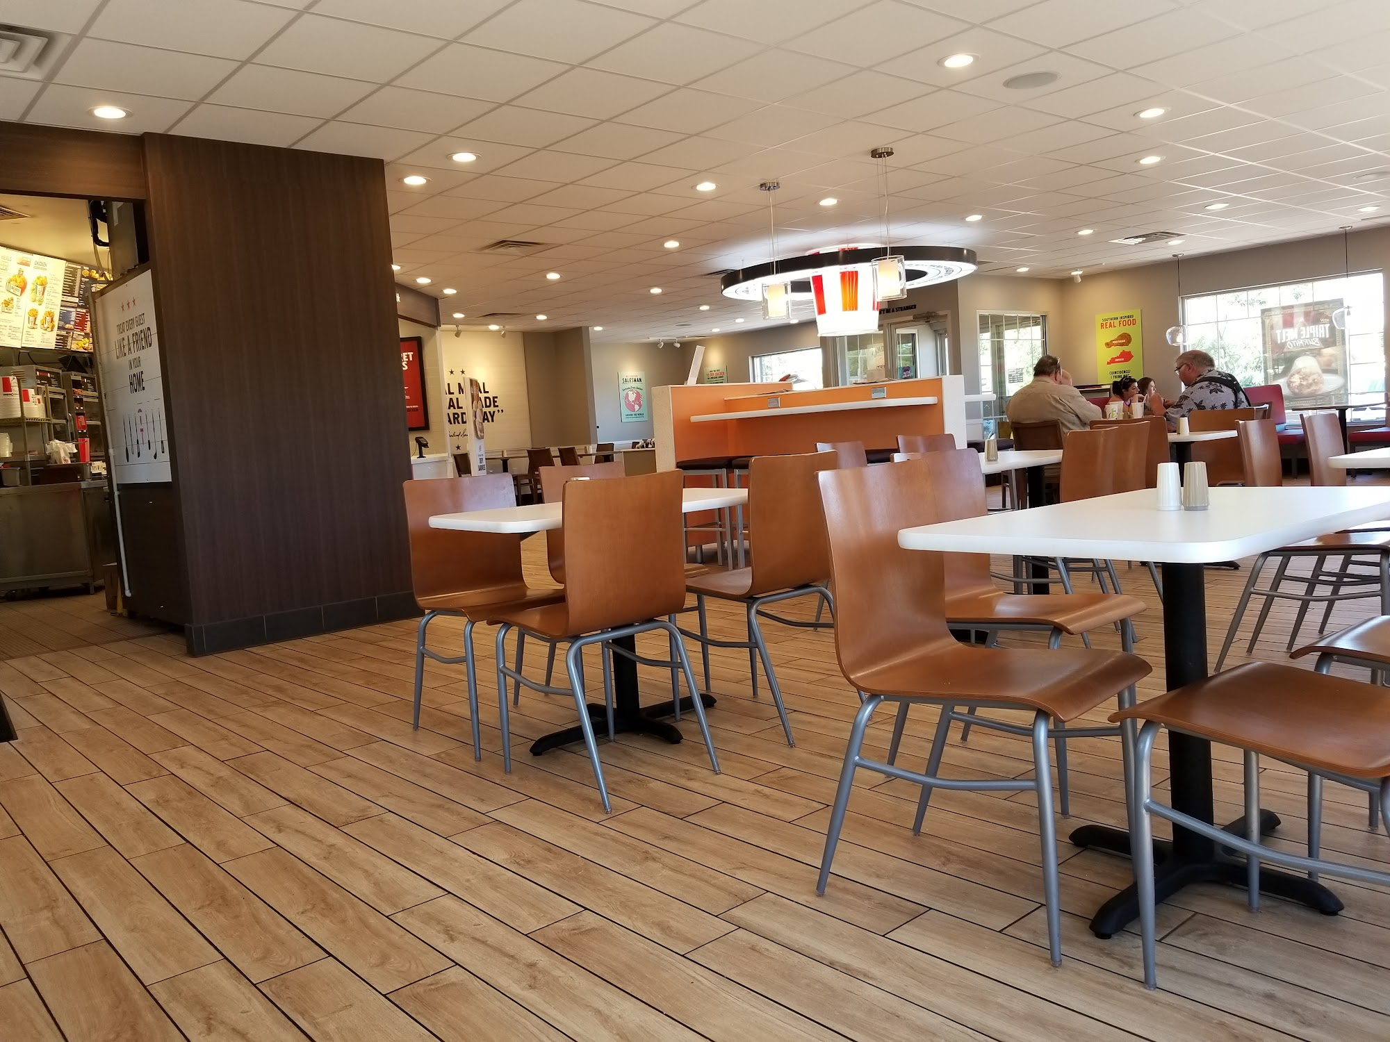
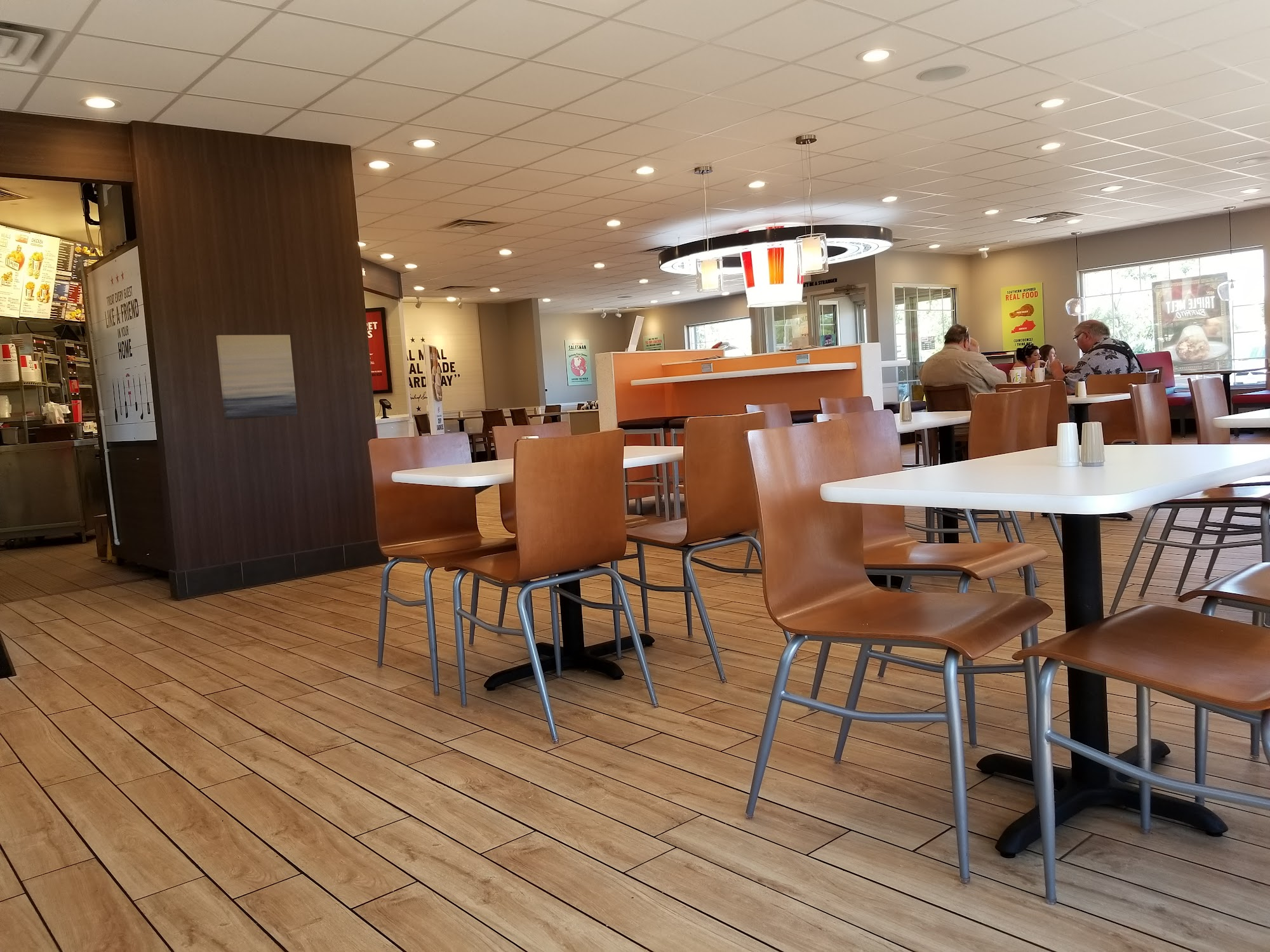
+ wall art (258, 376)
